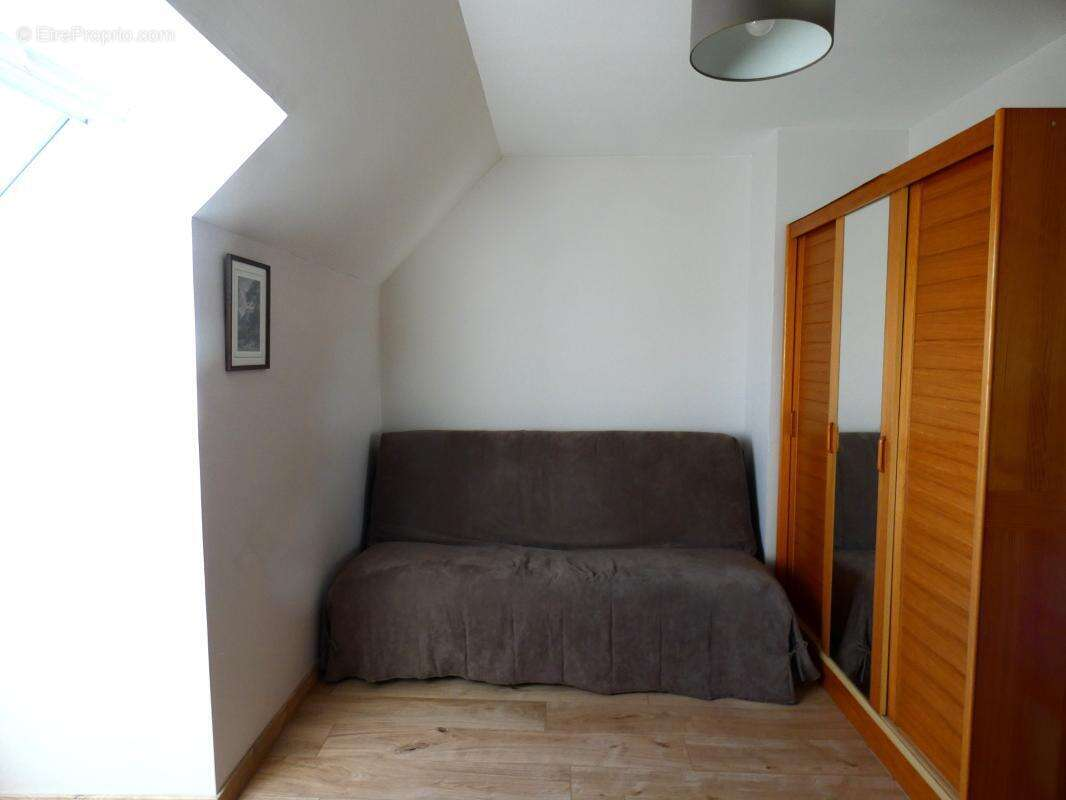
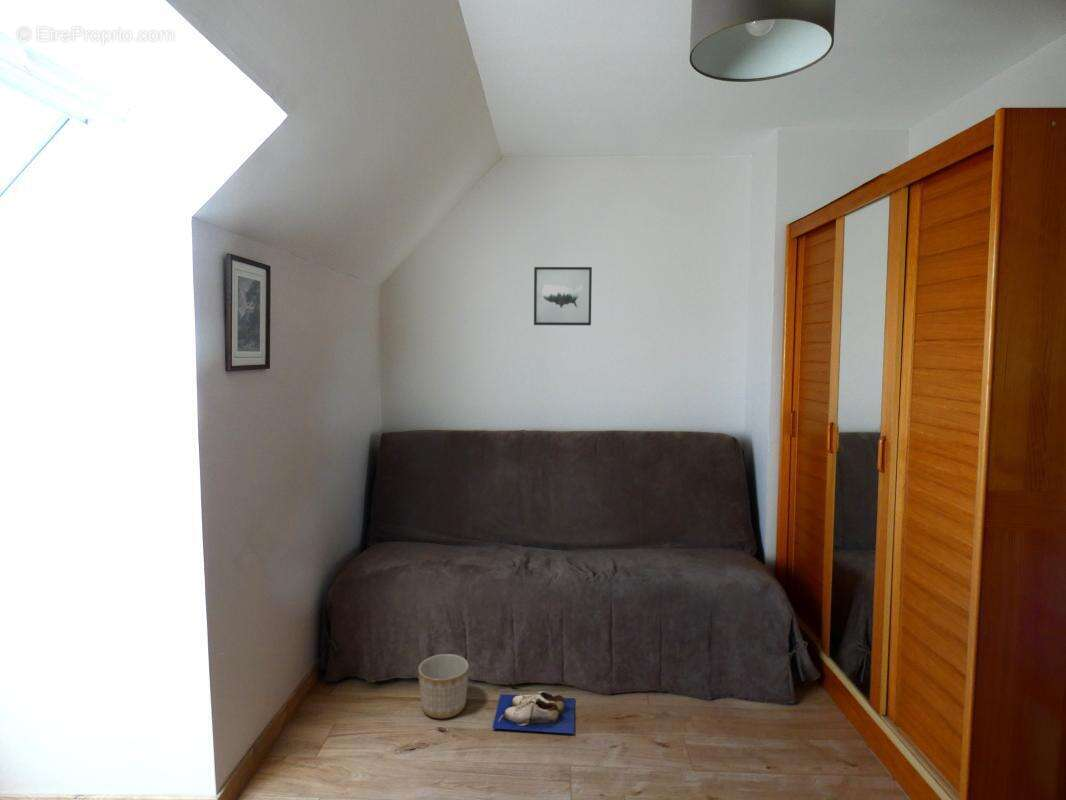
+ wall art (562, 296)
+ planter (443, 686)
+ shoe (535, 705)
